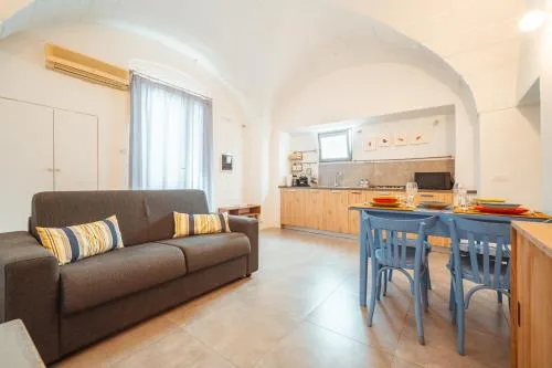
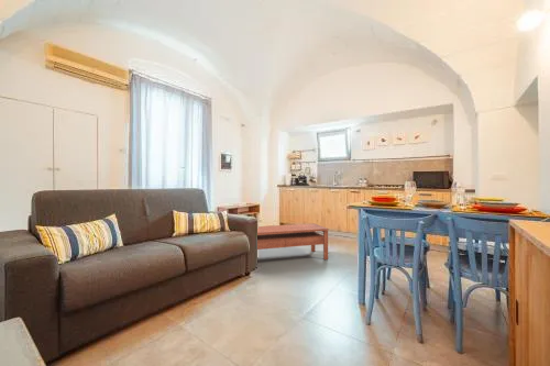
+ coffee table (280, 243)
